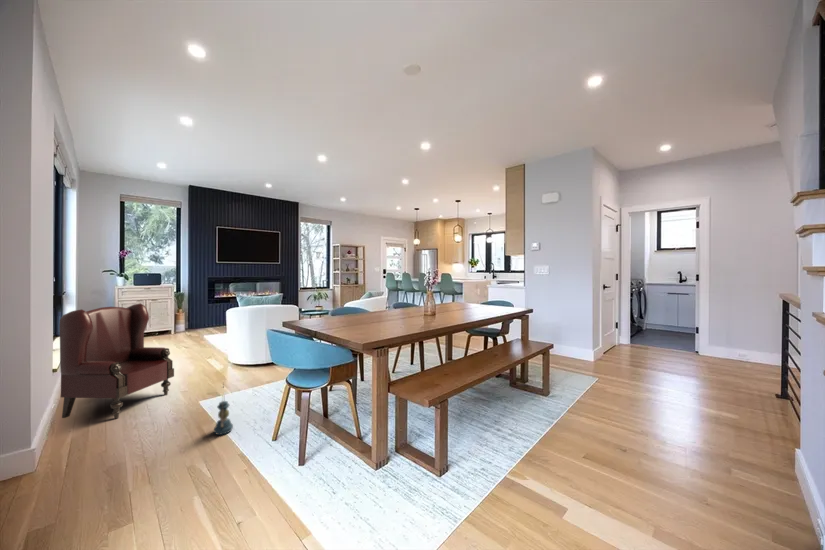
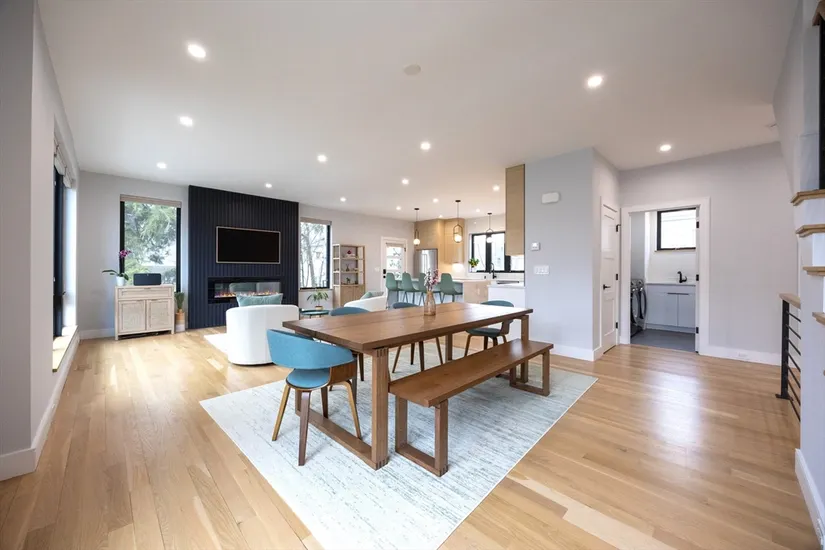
- armchair (122, 355)
- lantern (223, 406)
